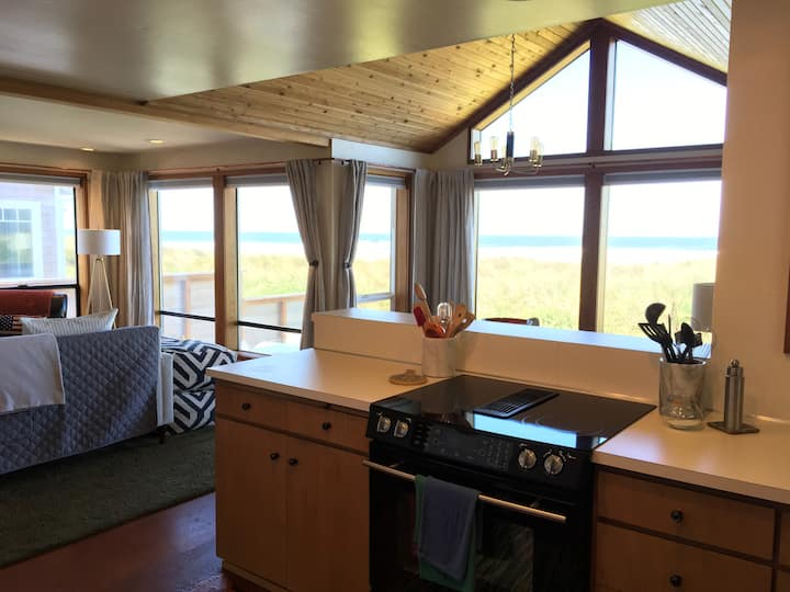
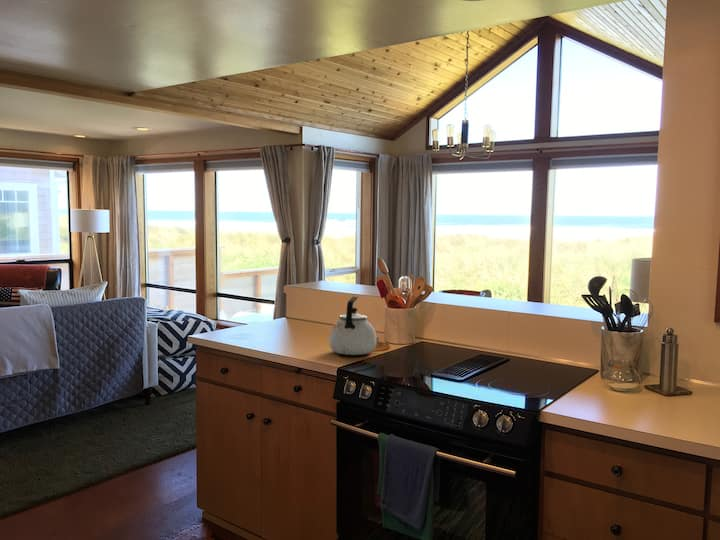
+ kettle (353, 324)
